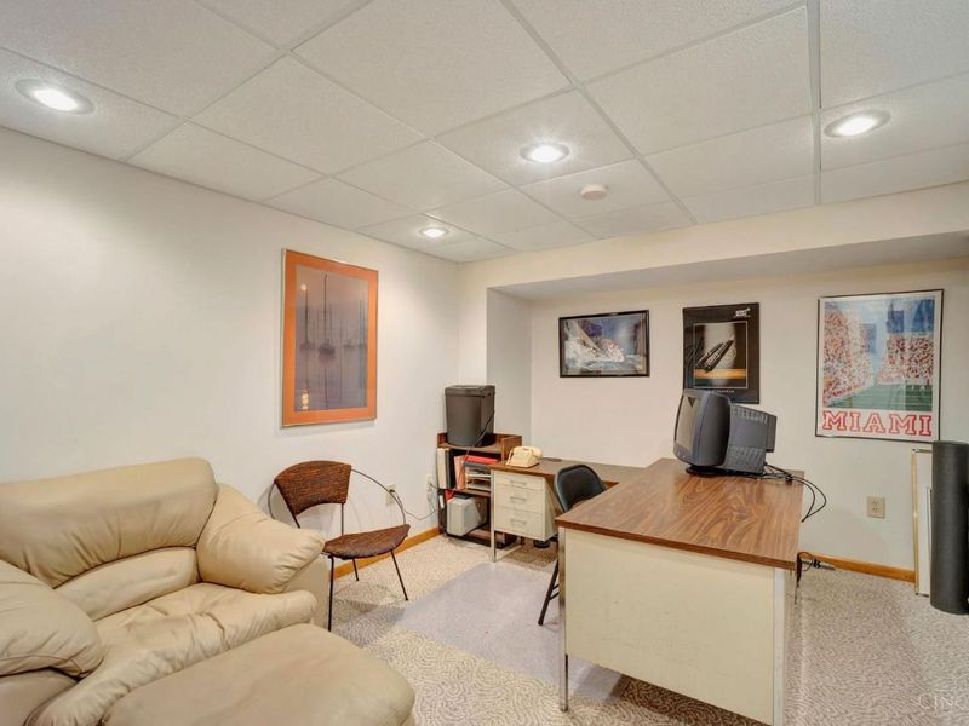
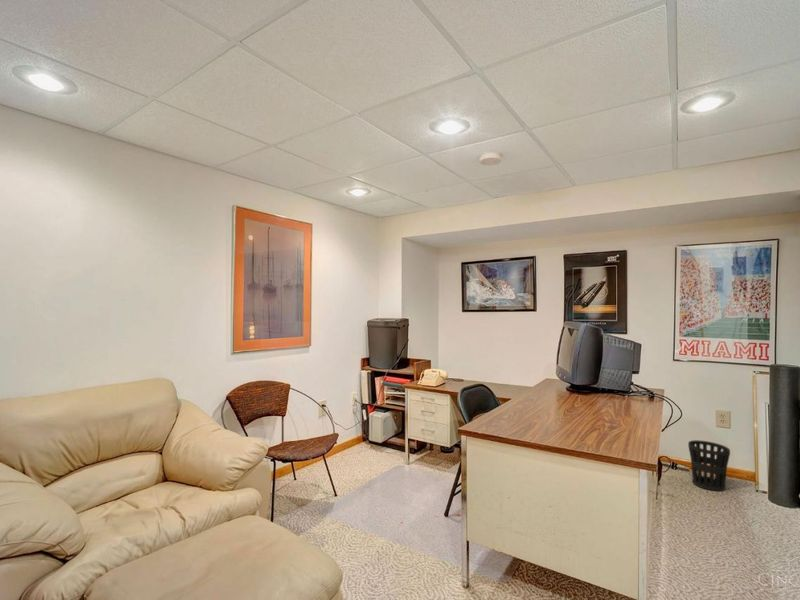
+ wastebasket (708, 465)
